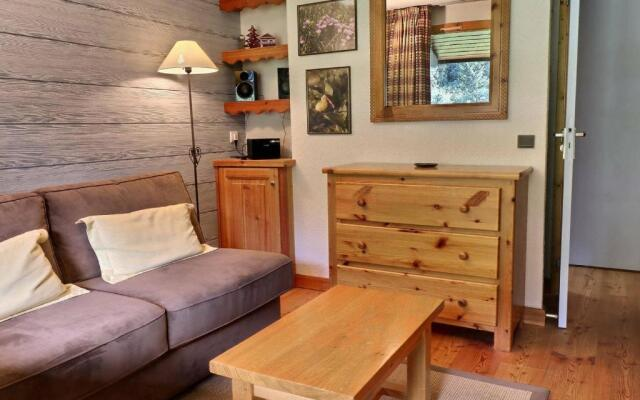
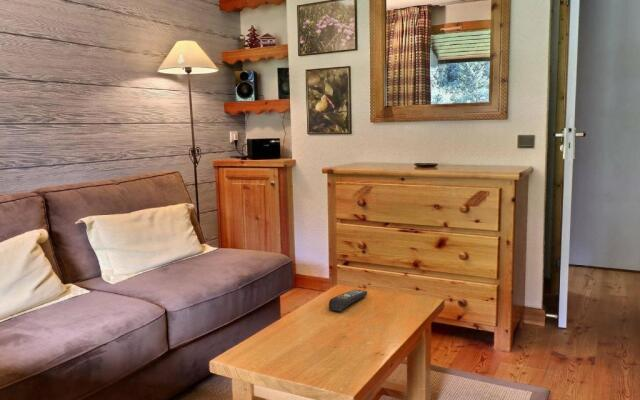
+ remote control (348, 298)
